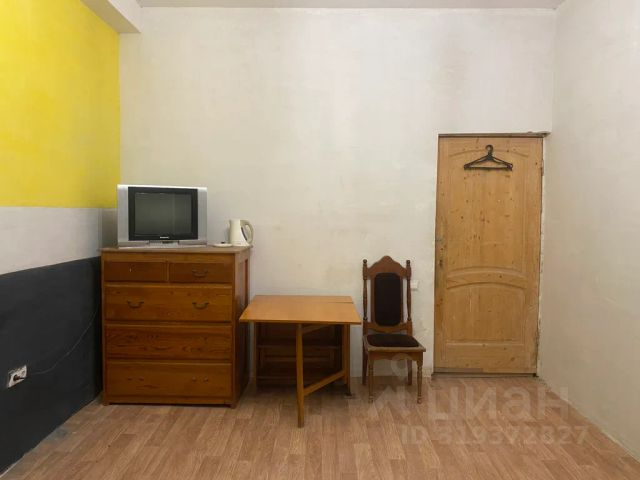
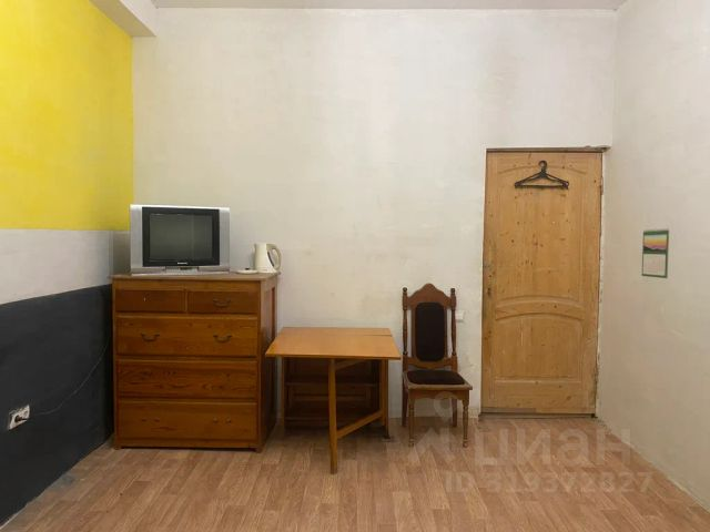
+ calendar (655, 253)
